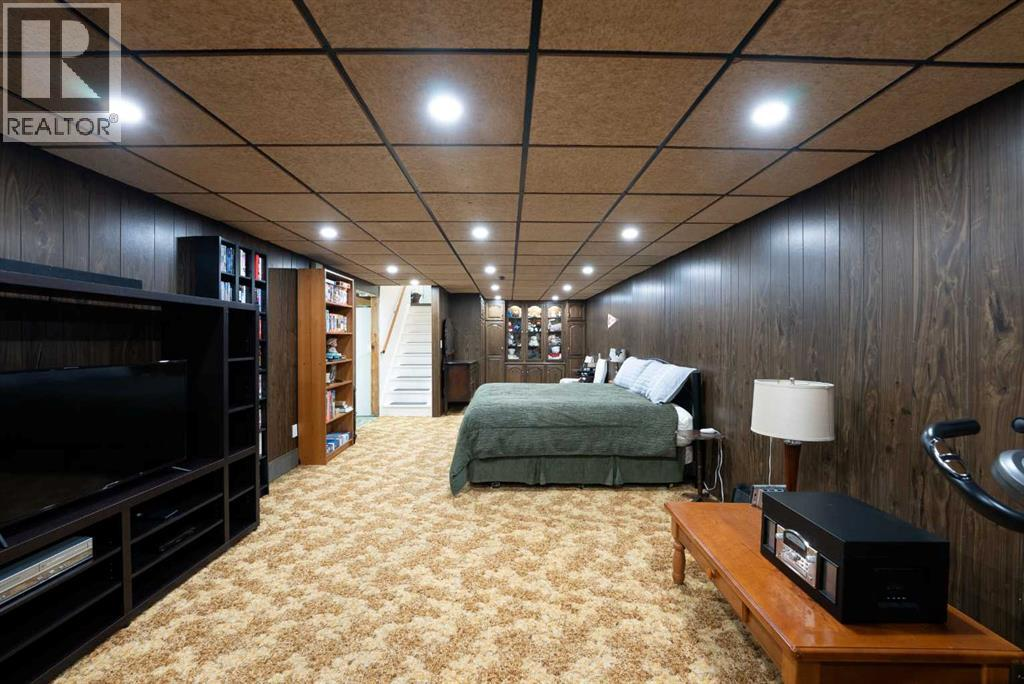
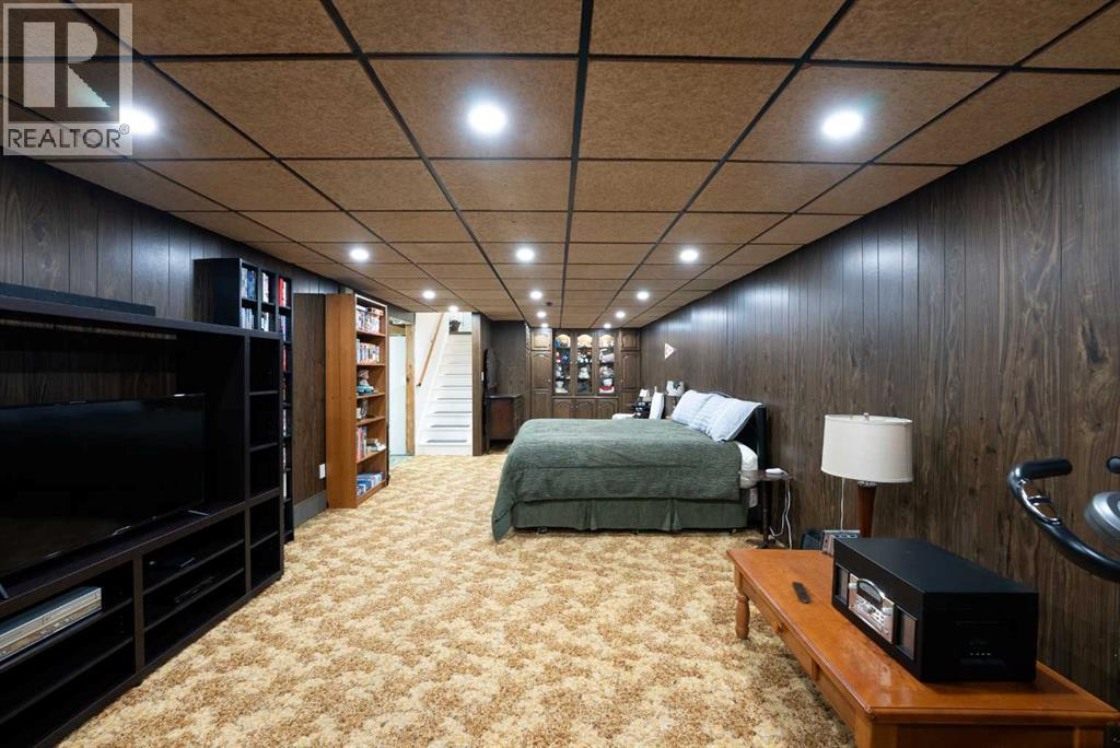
+ remote control (801, 592)
